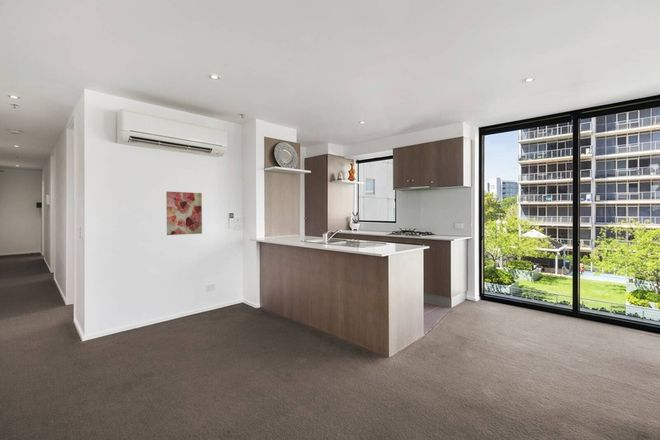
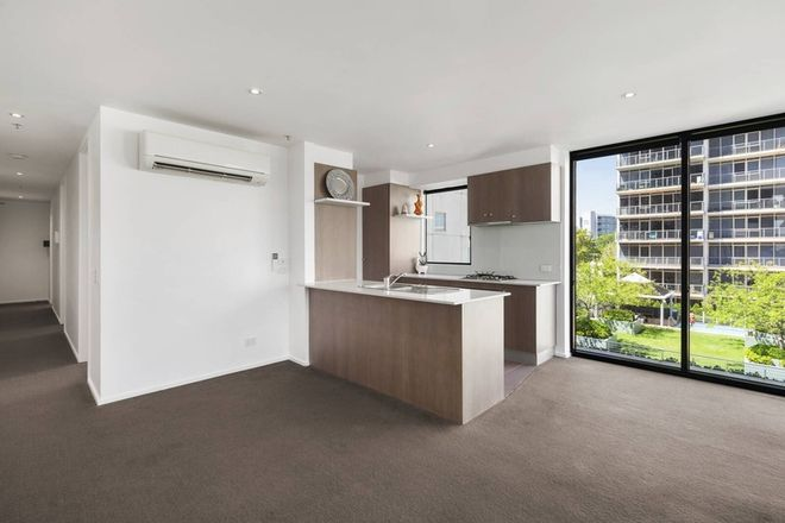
- wall art (184, 213)
